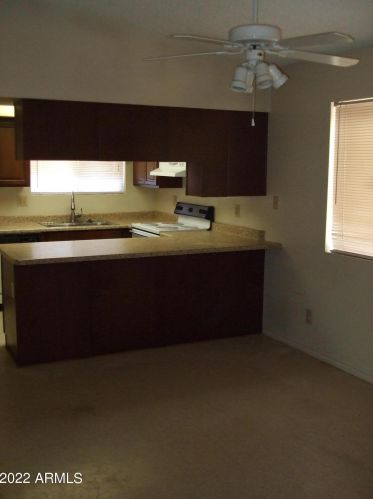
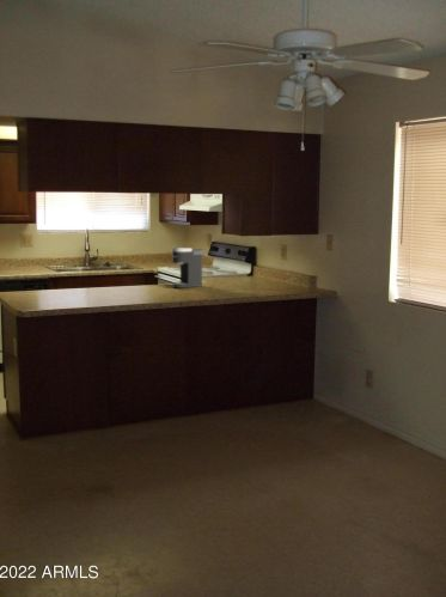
+ coffee maker (187, 267)
